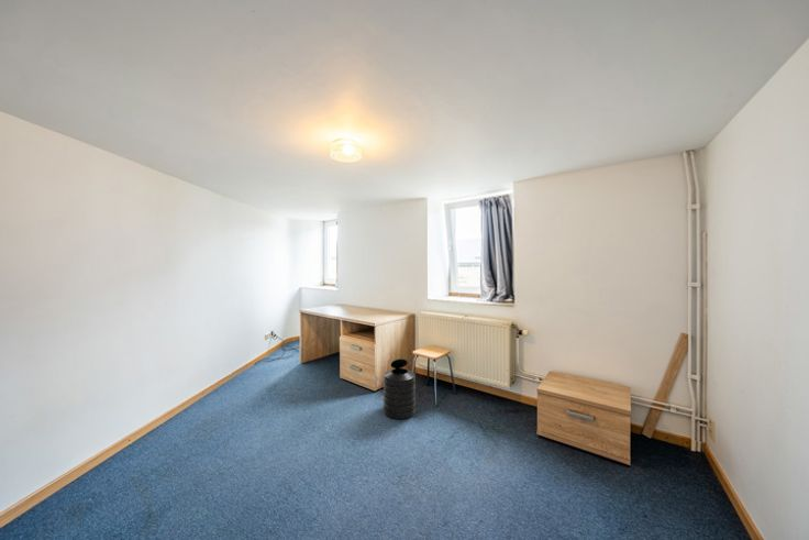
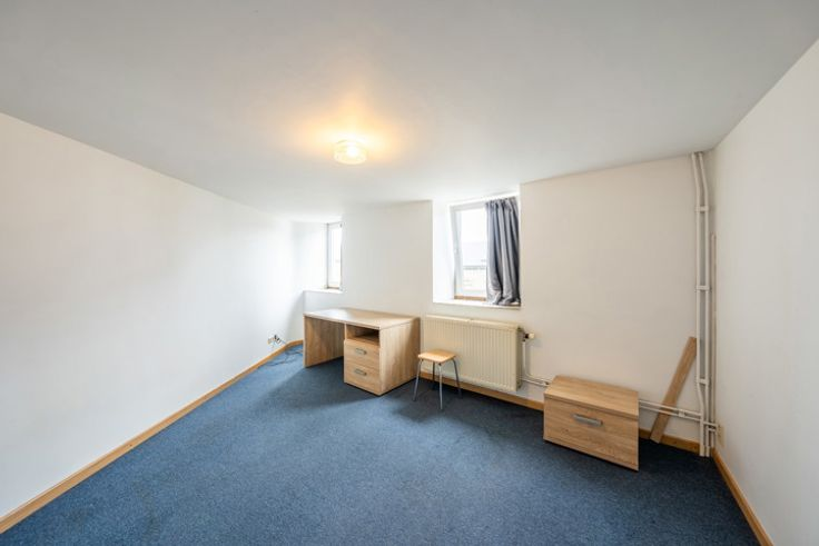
- trash can (399, 384)
